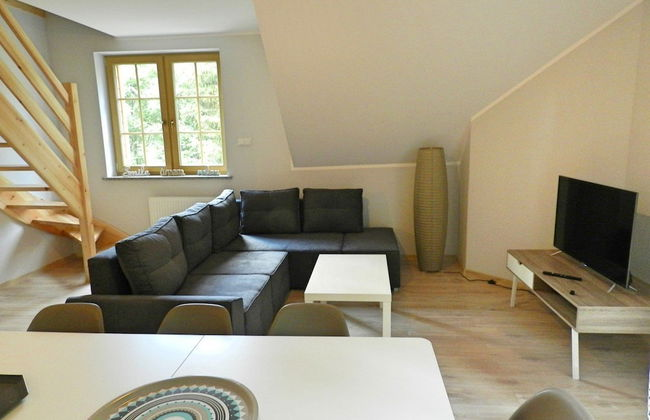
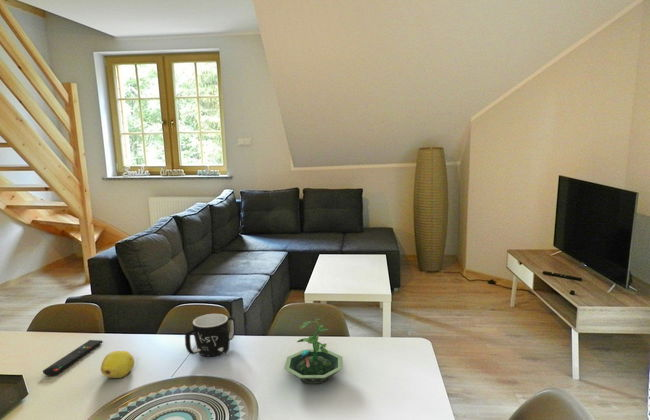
+ fruit (116, 364)
+ mug (211, 335)
+ terrarium (314, 333)
+ remote control (74, 356)
